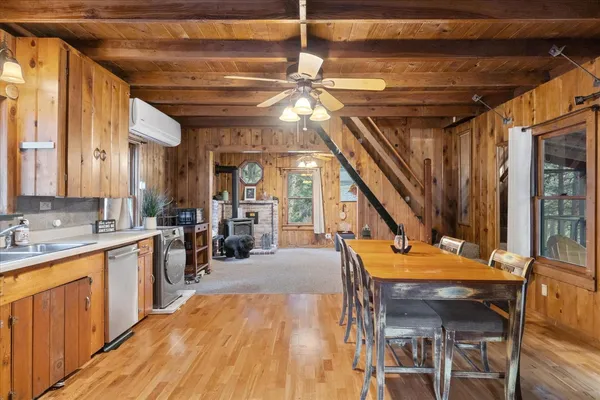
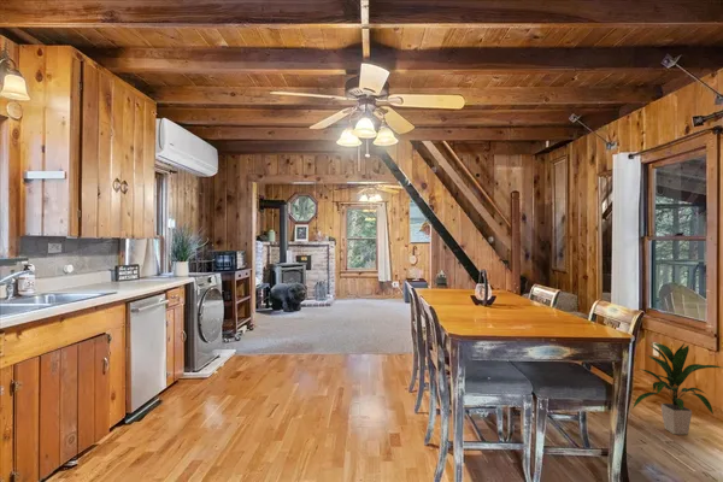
+ indoor plant (671, 384)
